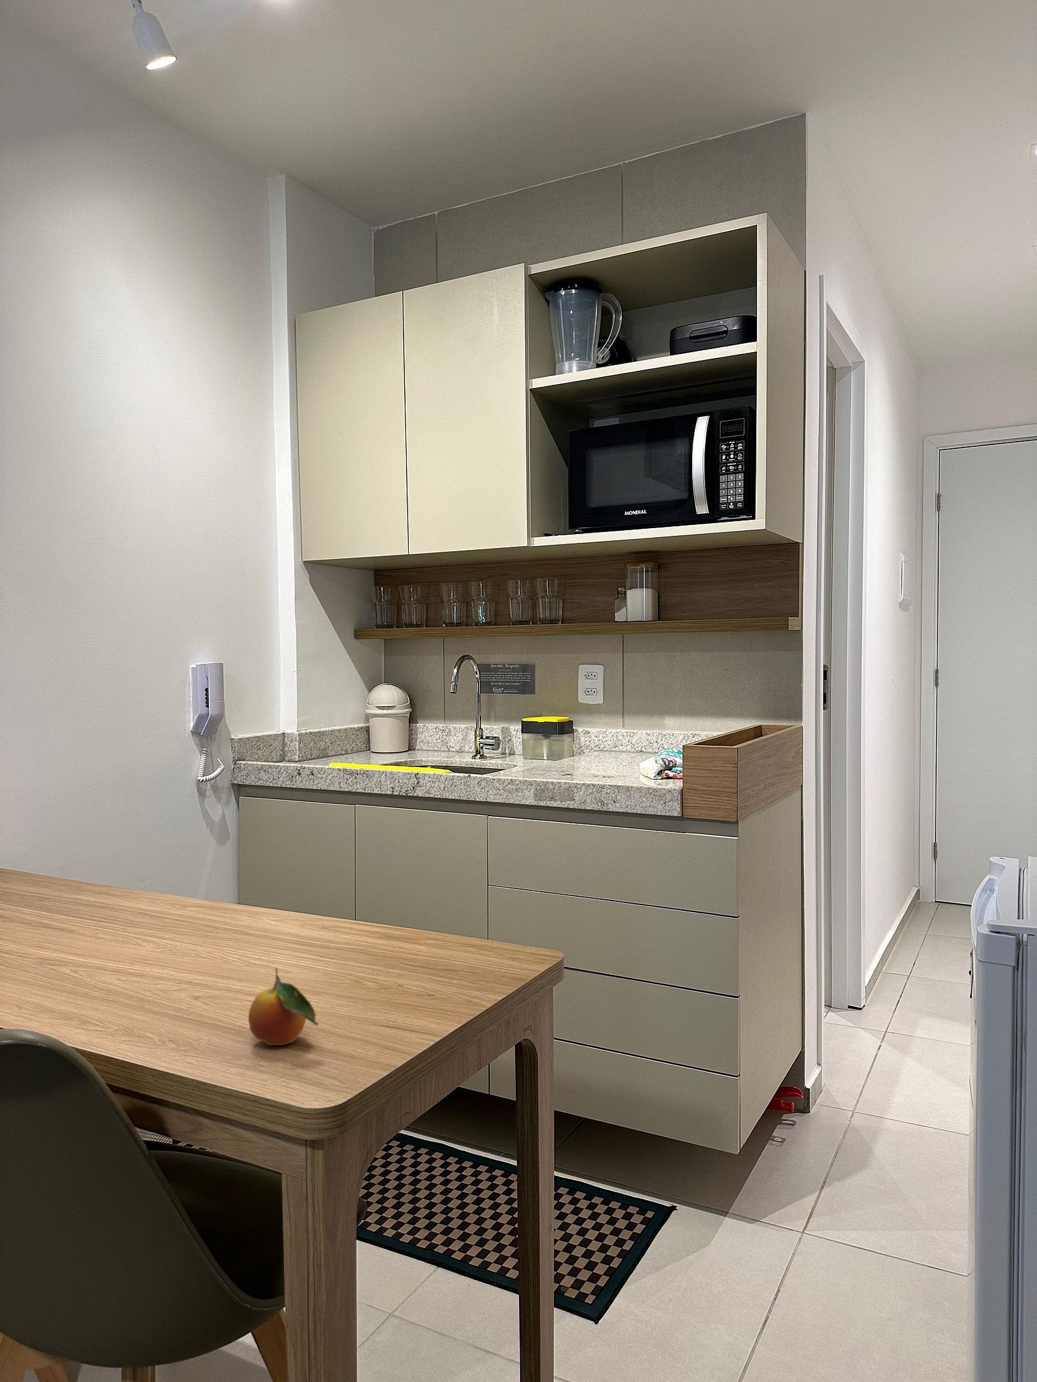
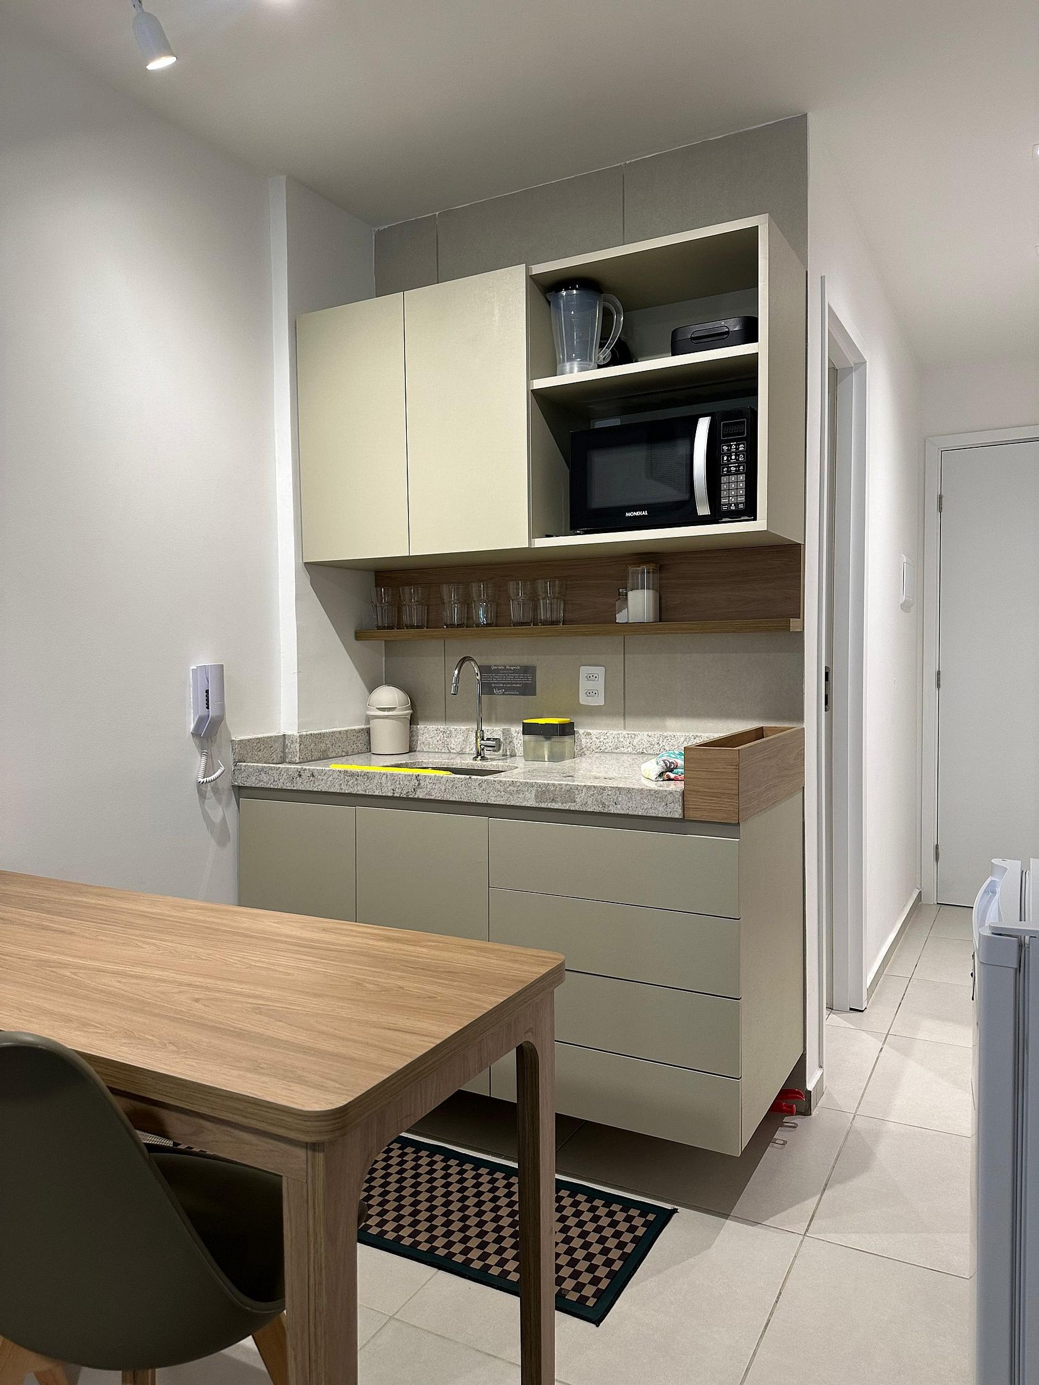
- fruit (288, 1008)
